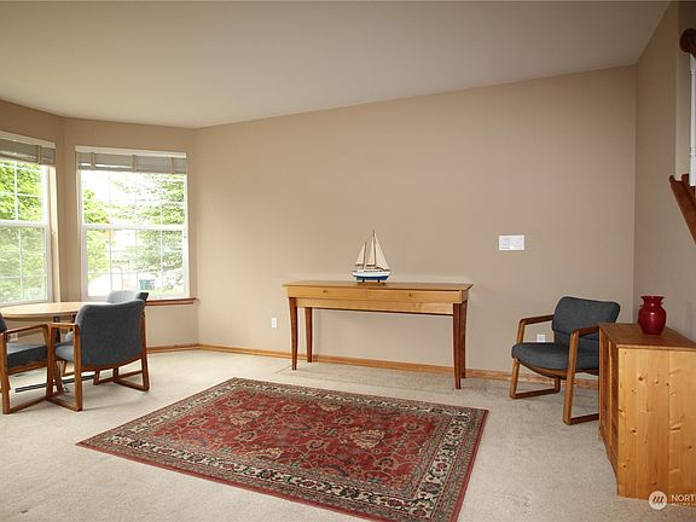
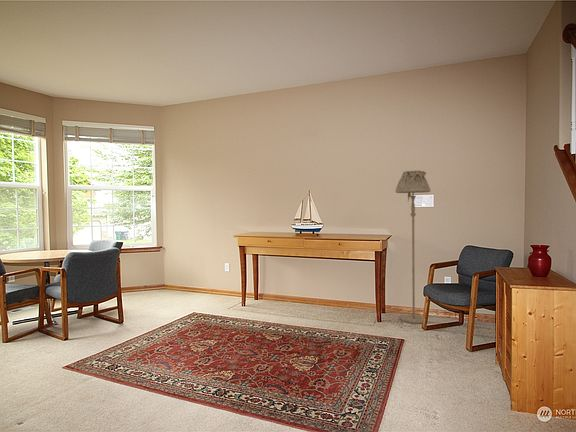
+ floor lamp (413, 245)
